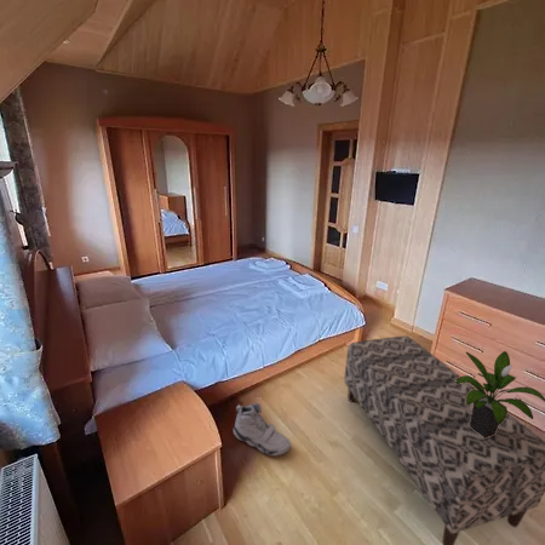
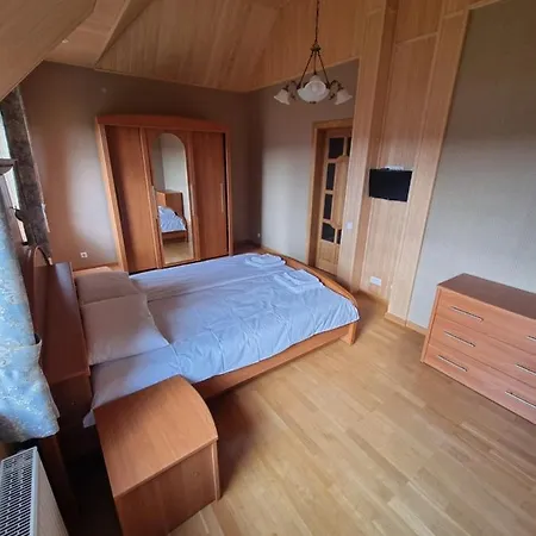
- sneaker (260, 426)
- potted plant (492, 398)
- bench (421, 418)
